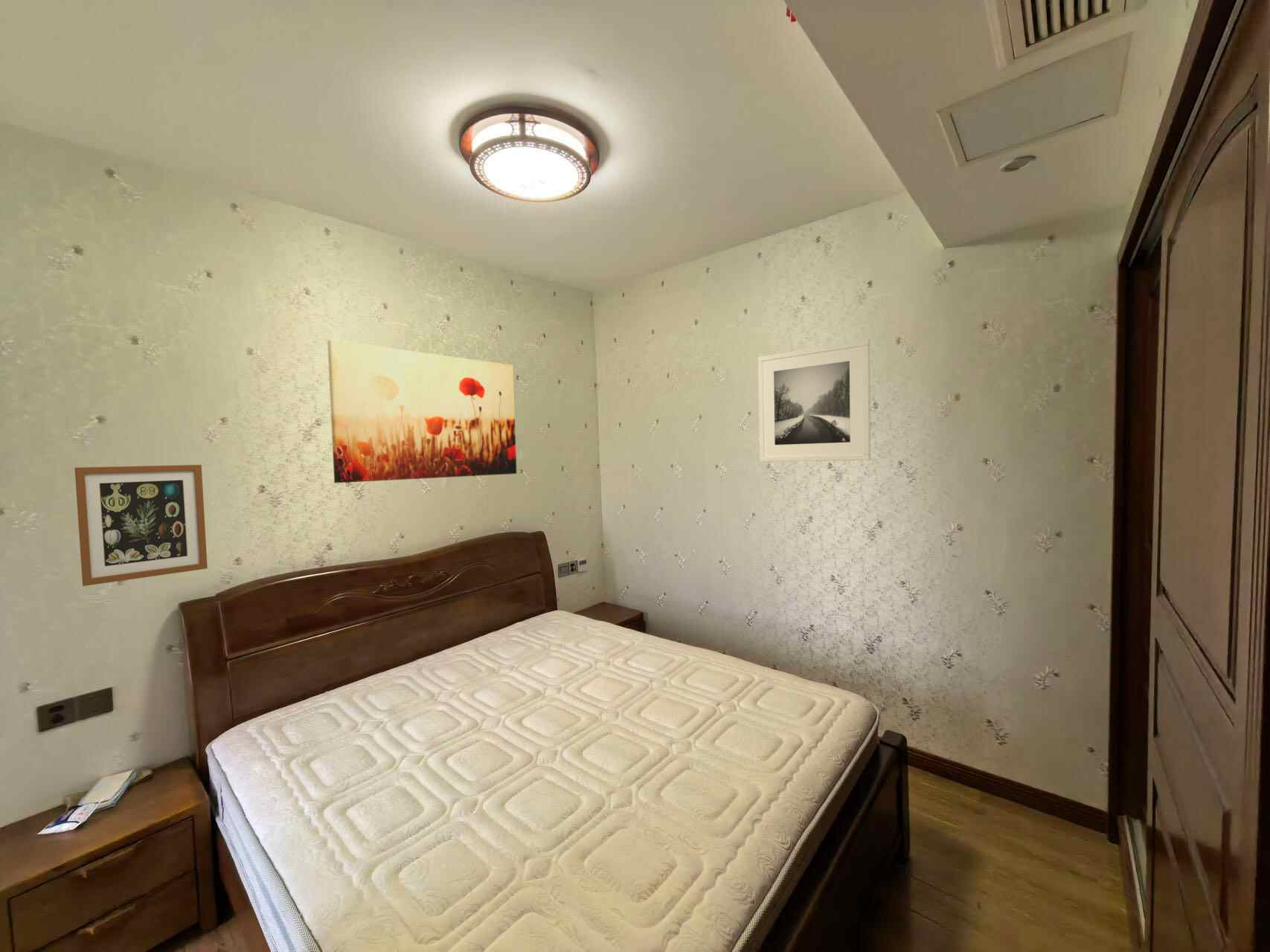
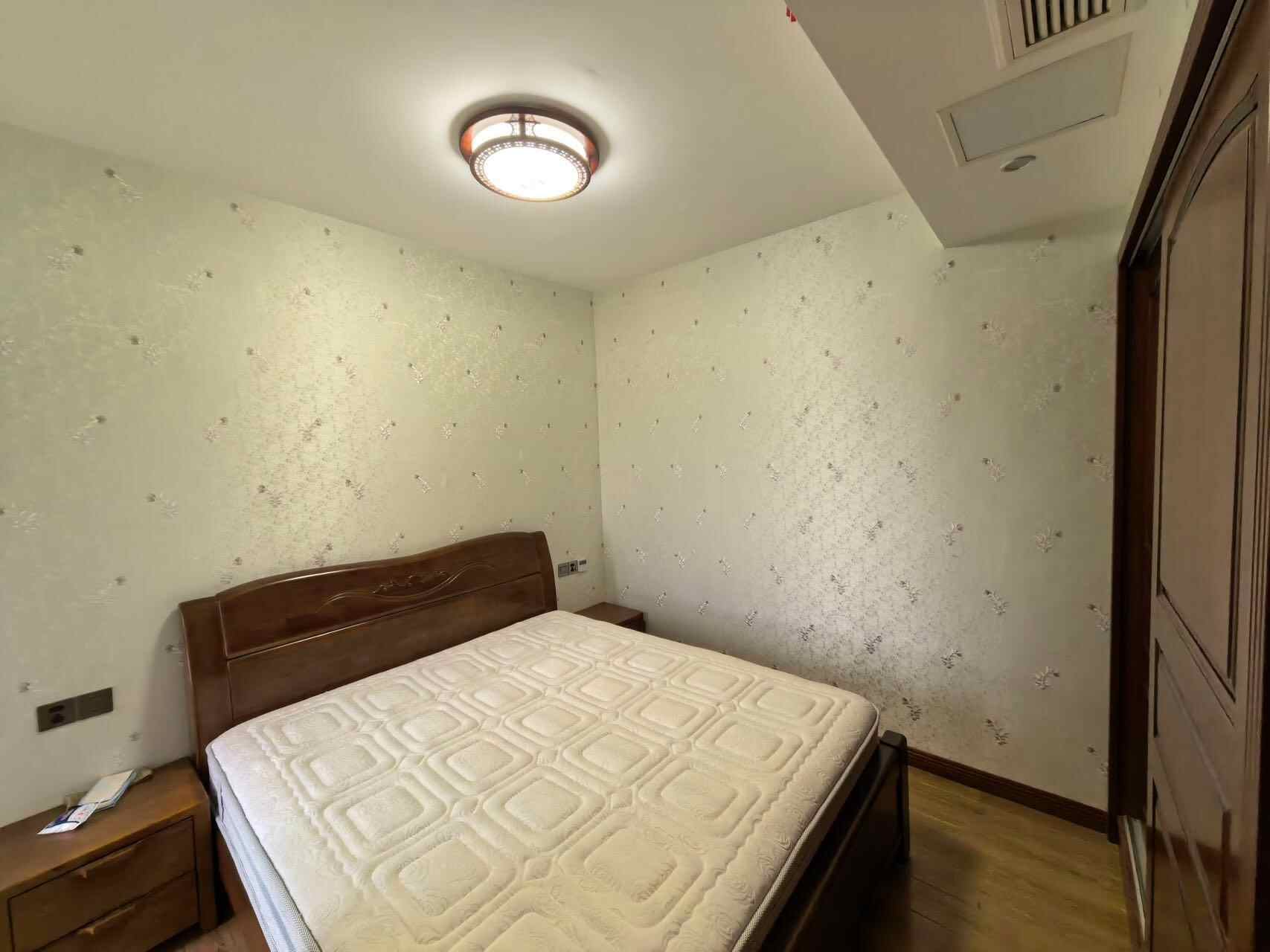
- wall art (435, 416)
- wall art (145, 521)
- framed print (810, 405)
